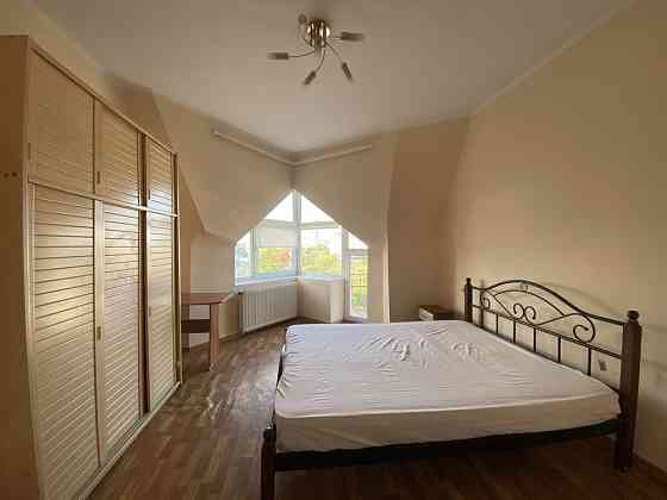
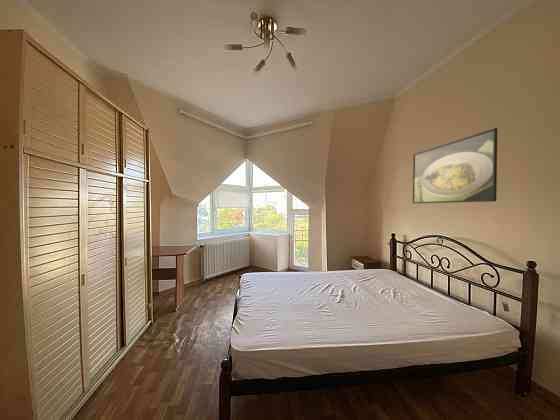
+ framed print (446, 173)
